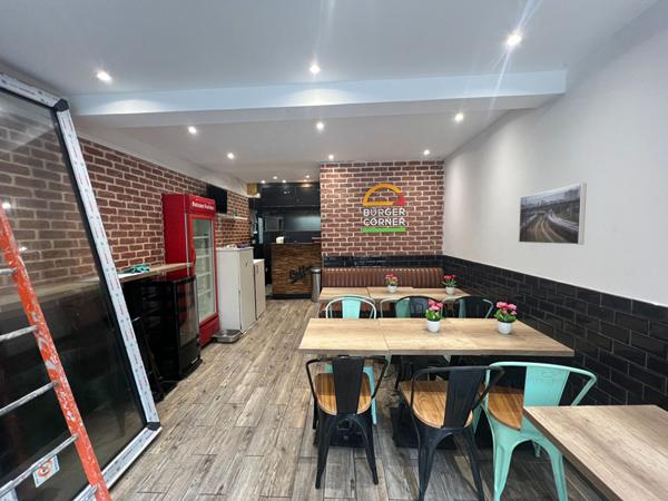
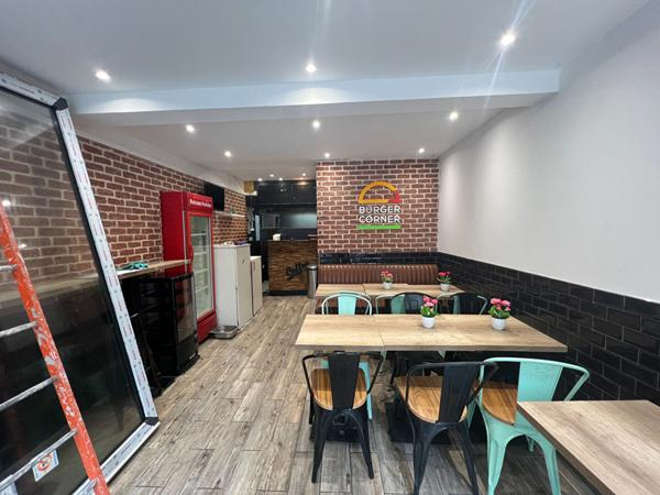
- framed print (547, 217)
